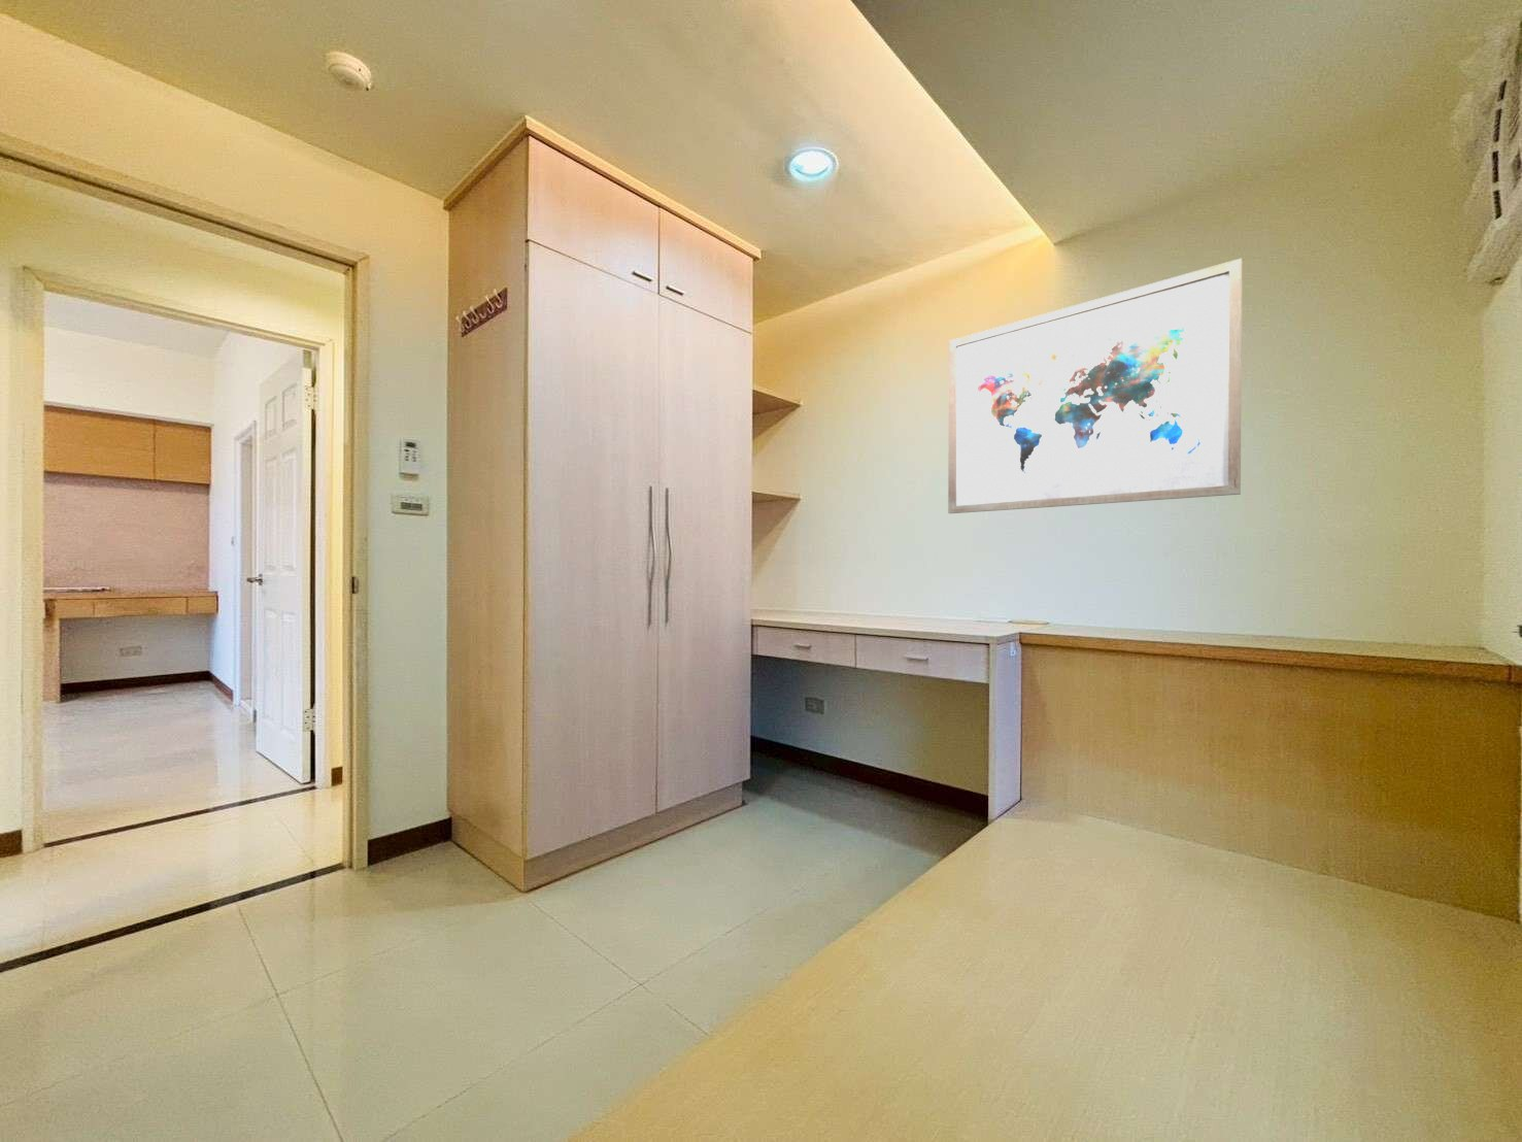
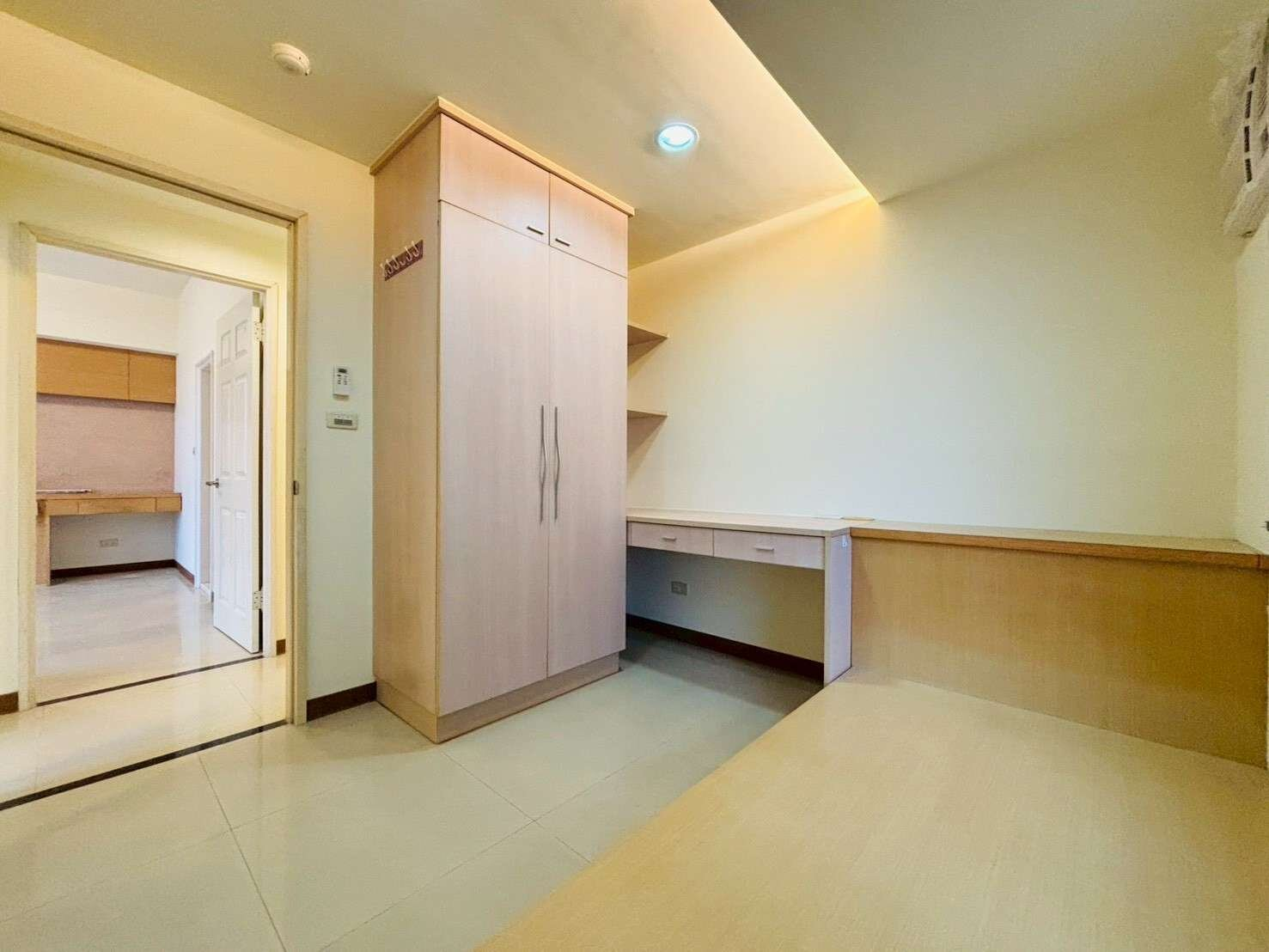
- wall art (1072, 405)
